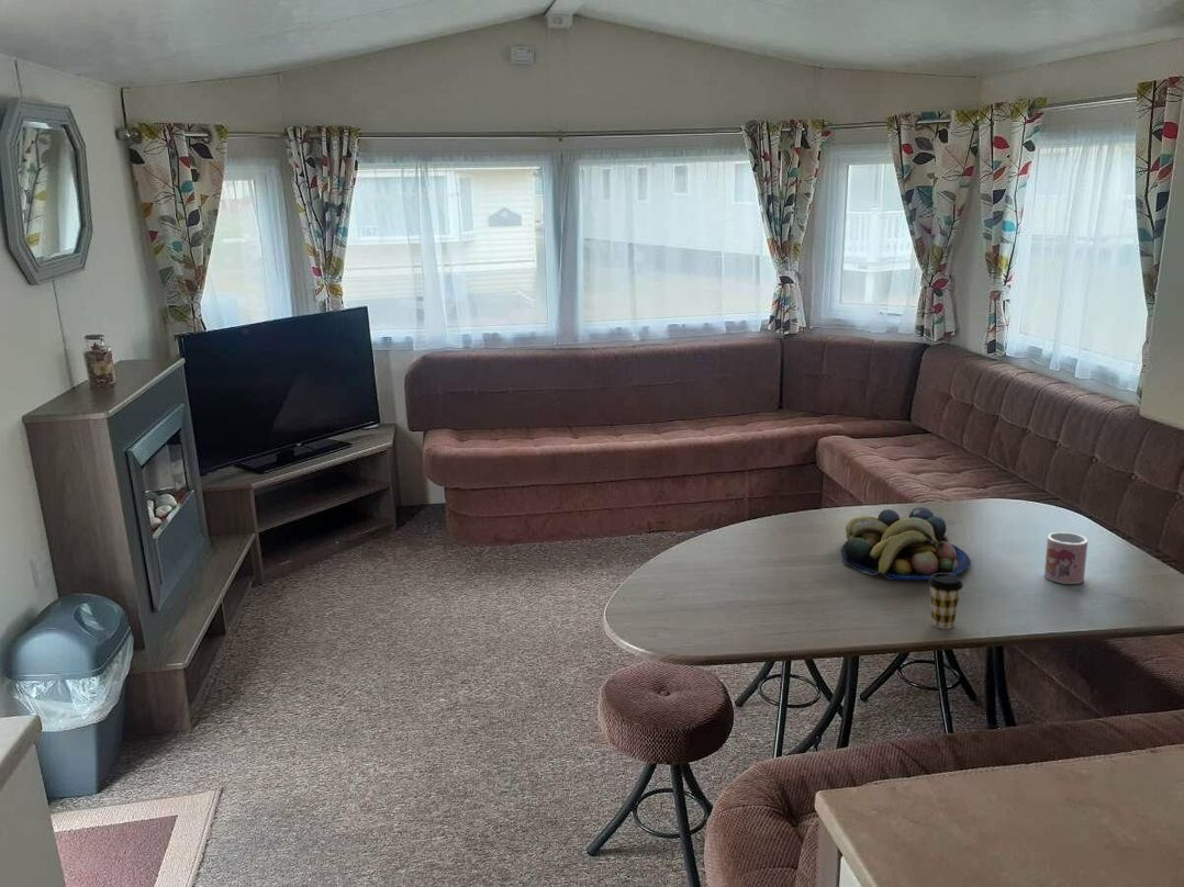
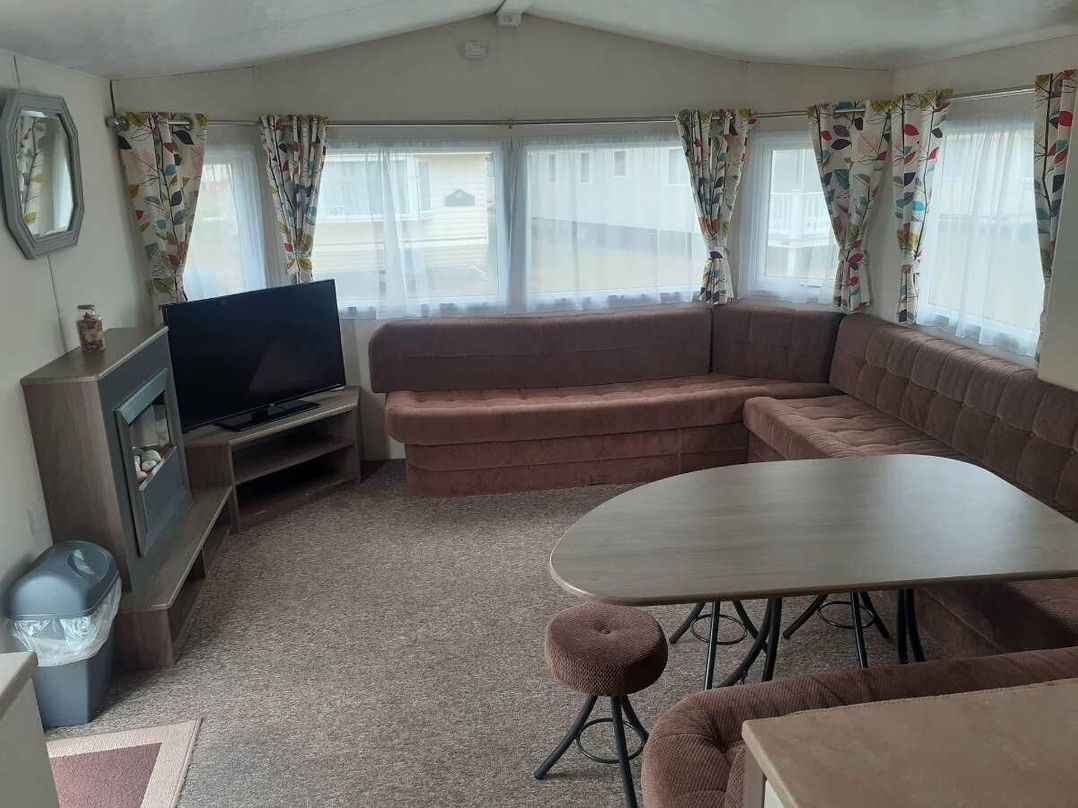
- mug (1062, 554)
- fruit bowl (905, 536)
- coffee cup (943, 600)
